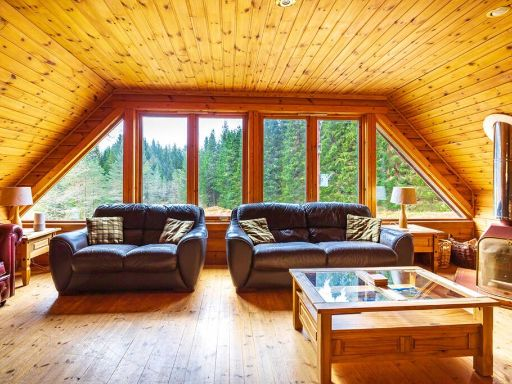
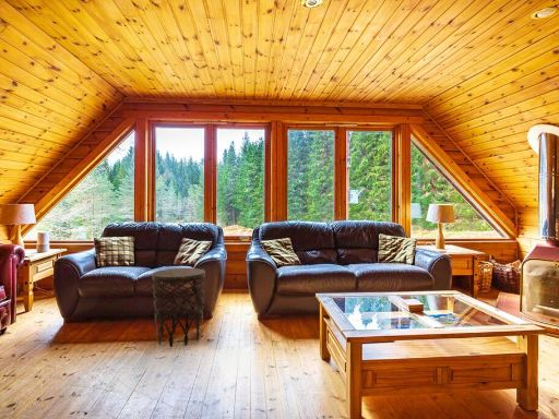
+ side table (179, 304)
